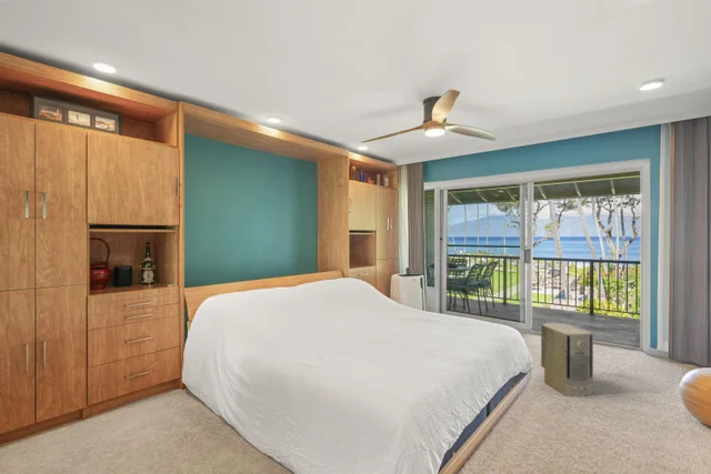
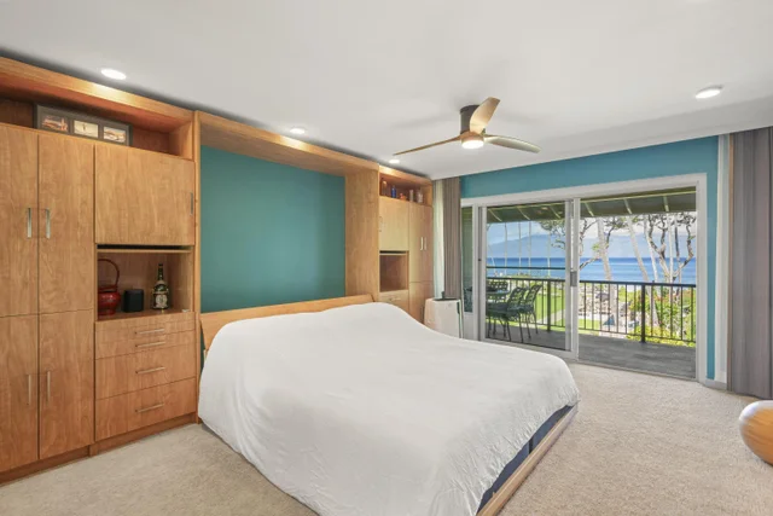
- air purifier (565, 357)
